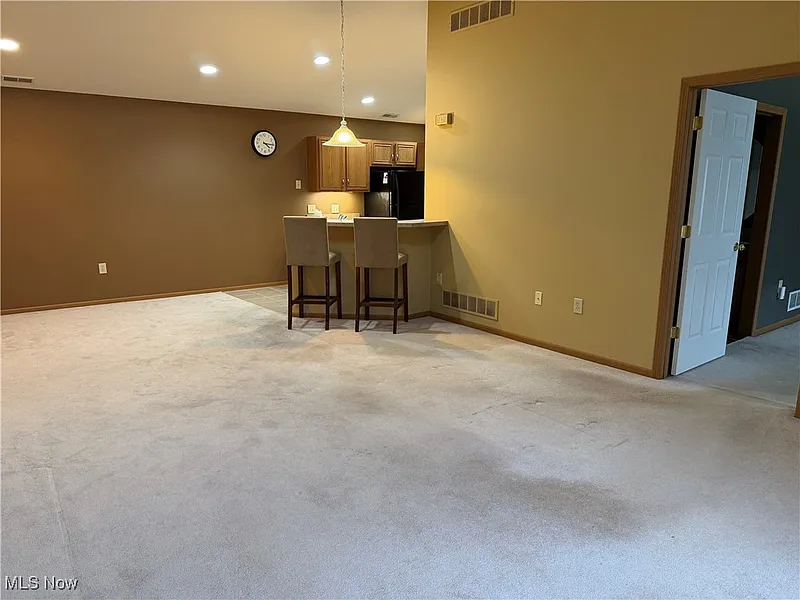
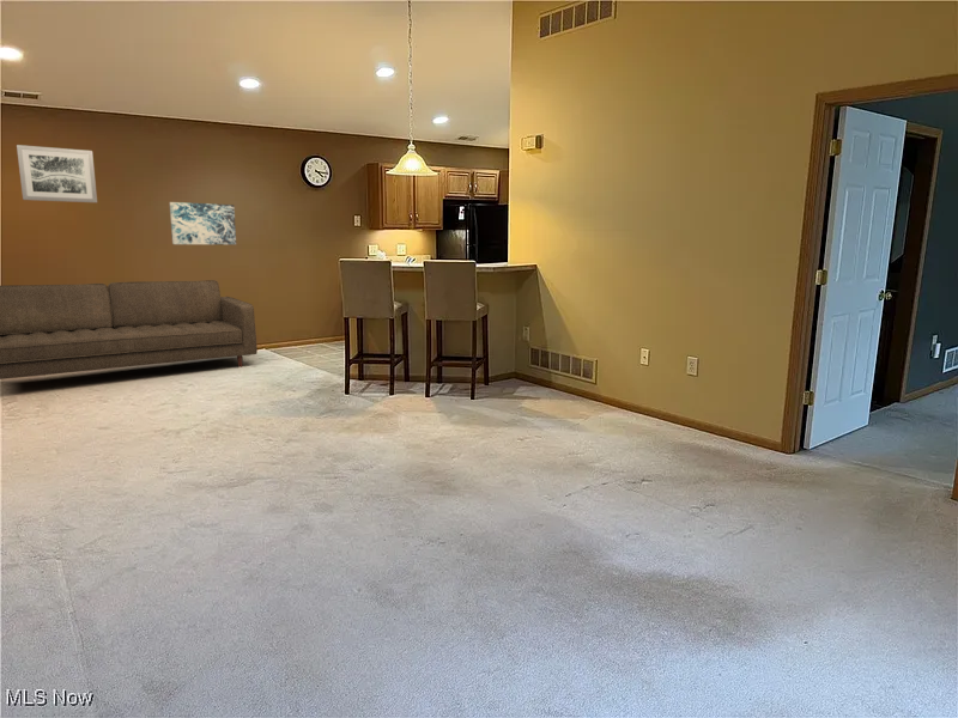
+ wall art (204, 224)
+ sofa (115, 329)
+ wall art (57, 175)
